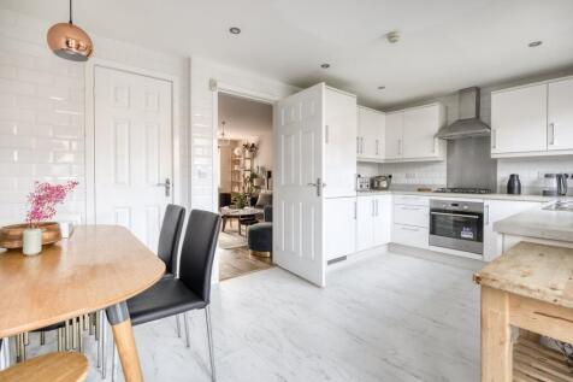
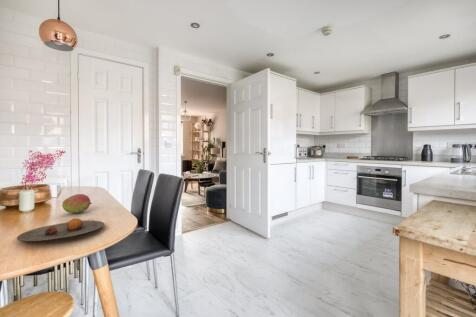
+ fruit (77, 203)
+ plate (64, 226)
